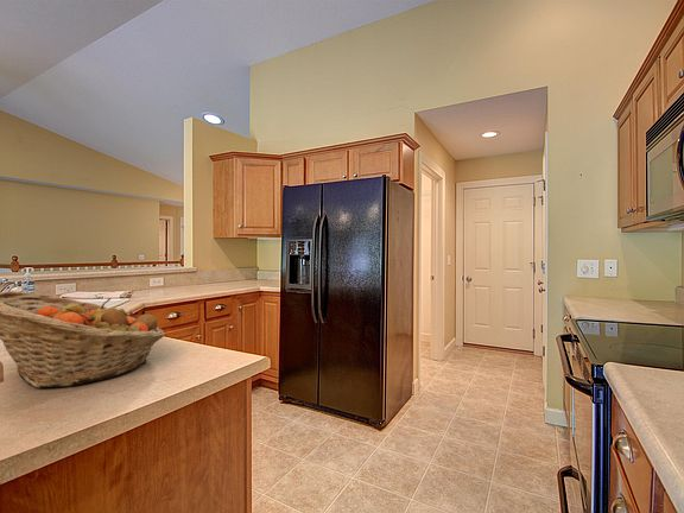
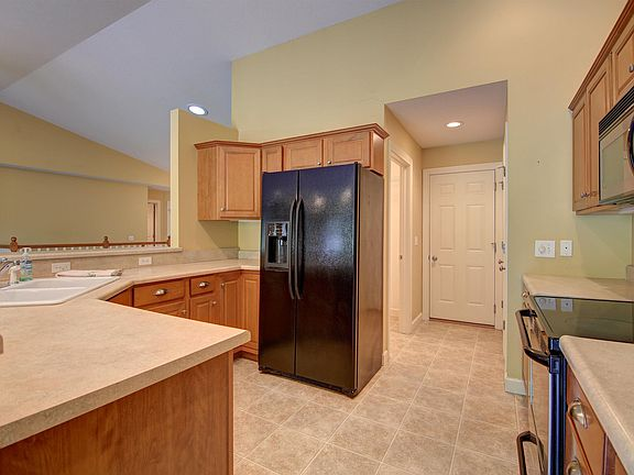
- fruit basket (80, 328)
